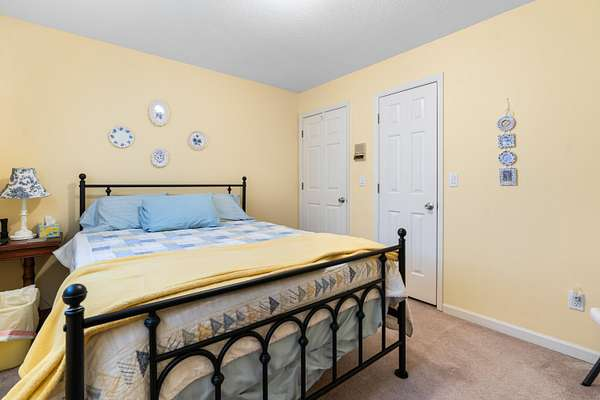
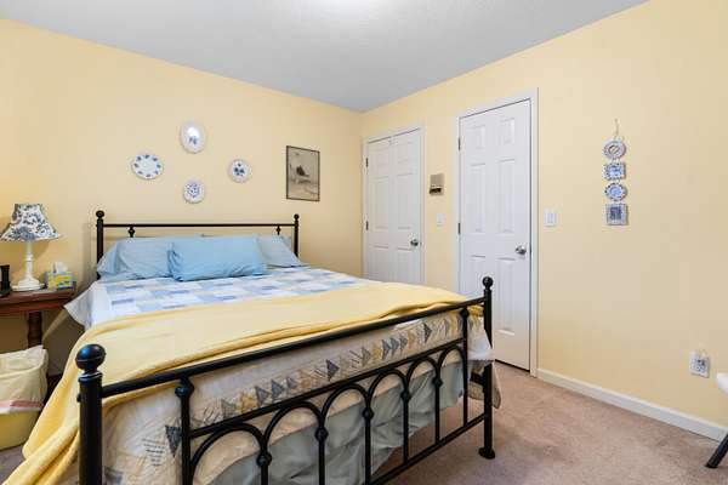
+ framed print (303, 173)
